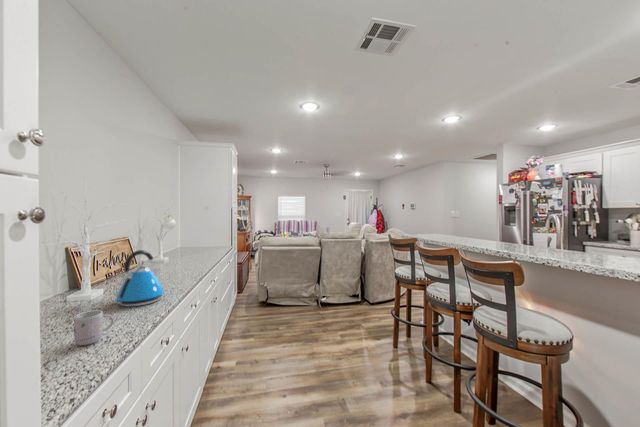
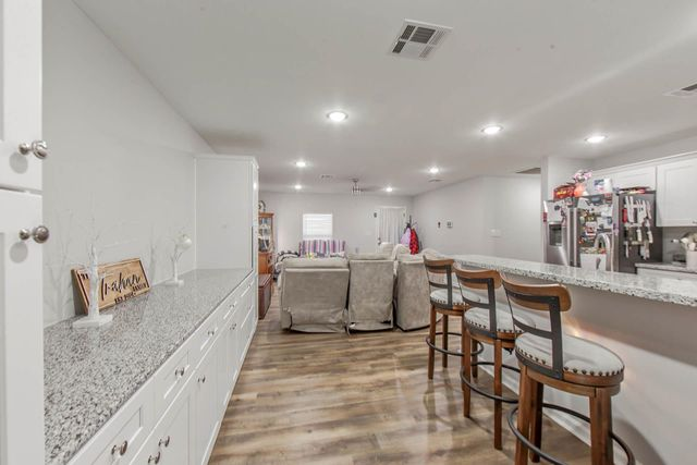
- kettle (139, 275)
- mug (93, 323)
